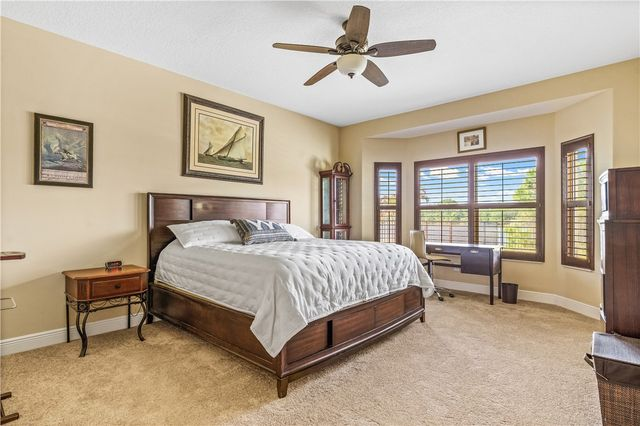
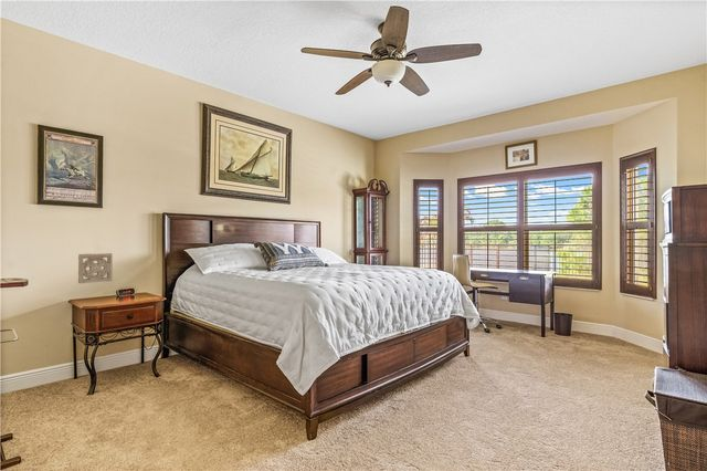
+ wall ornament (96, 268)
